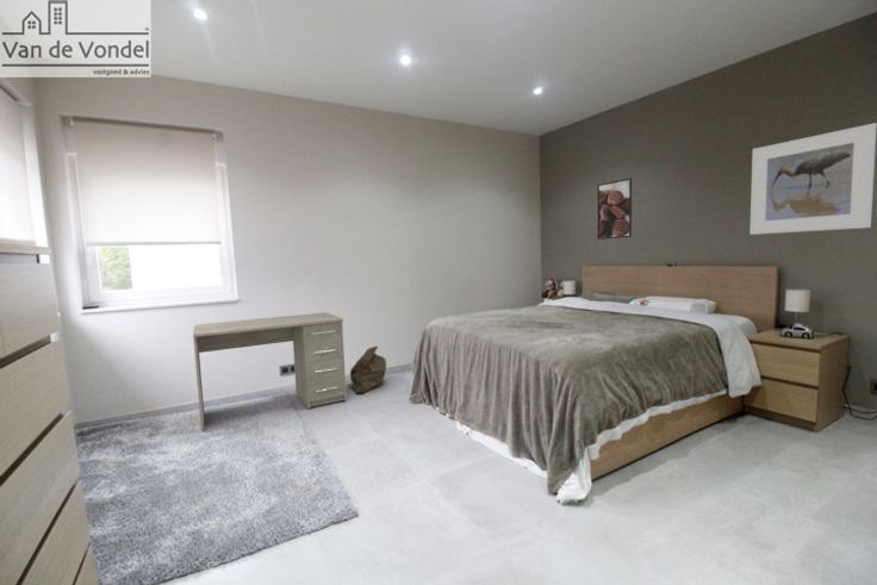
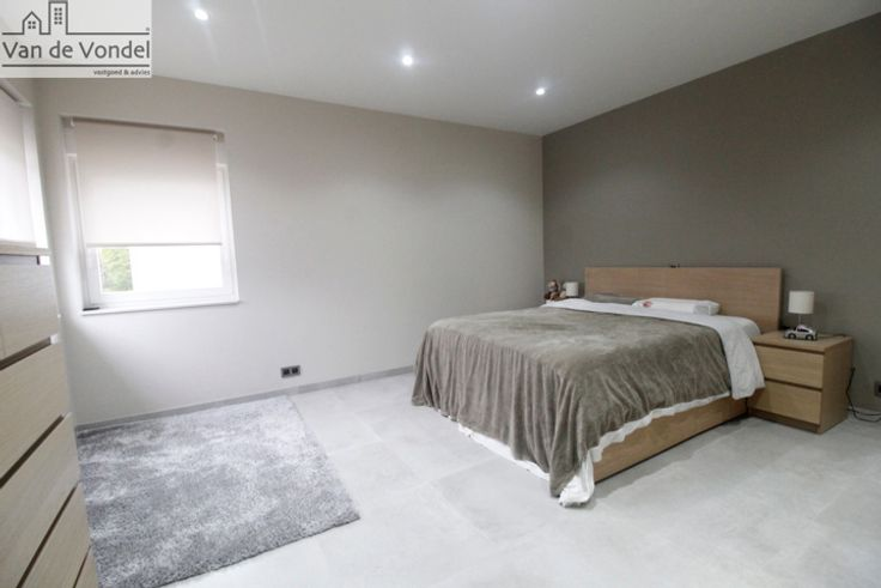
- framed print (614, 210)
- desk (269, 343)
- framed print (806, 185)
- bag (368, 368)
